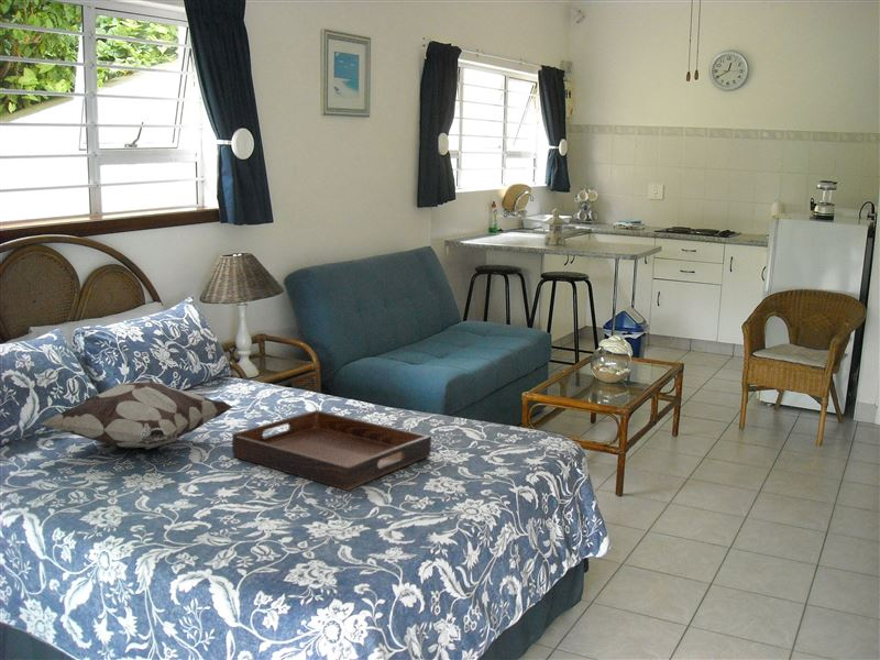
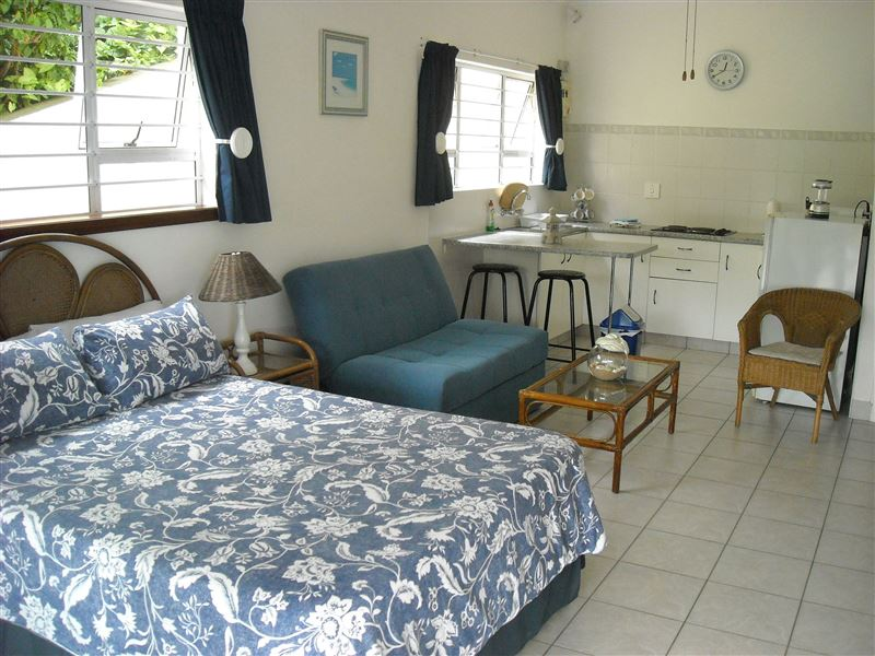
- decorative pillow (141, 415)
- serving tray (330, 446)
